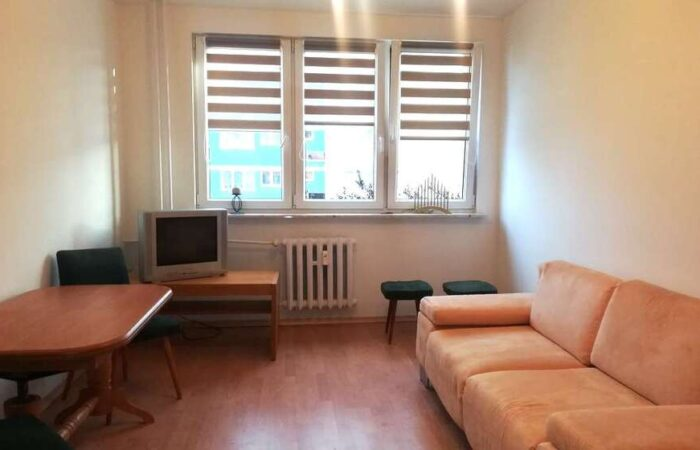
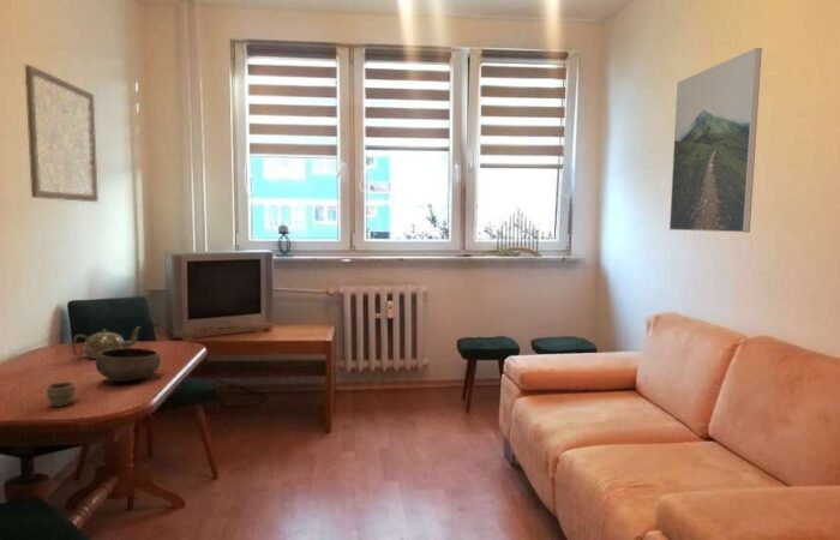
+ teapot (108, 341)
+ bowl (128, 365)
+ cup (61, 394)
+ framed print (709, 150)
+ wall art (62, 139)
